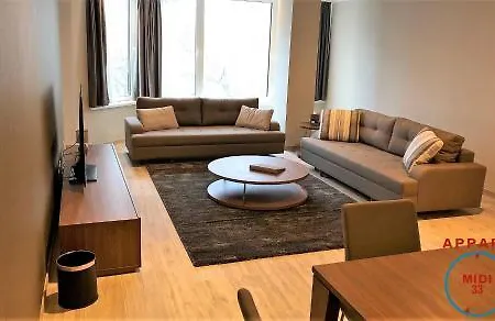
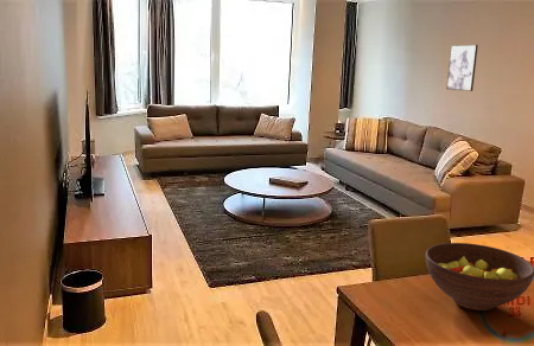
+ wall art (462, 68)
+ fruit bowl (475, 281)
